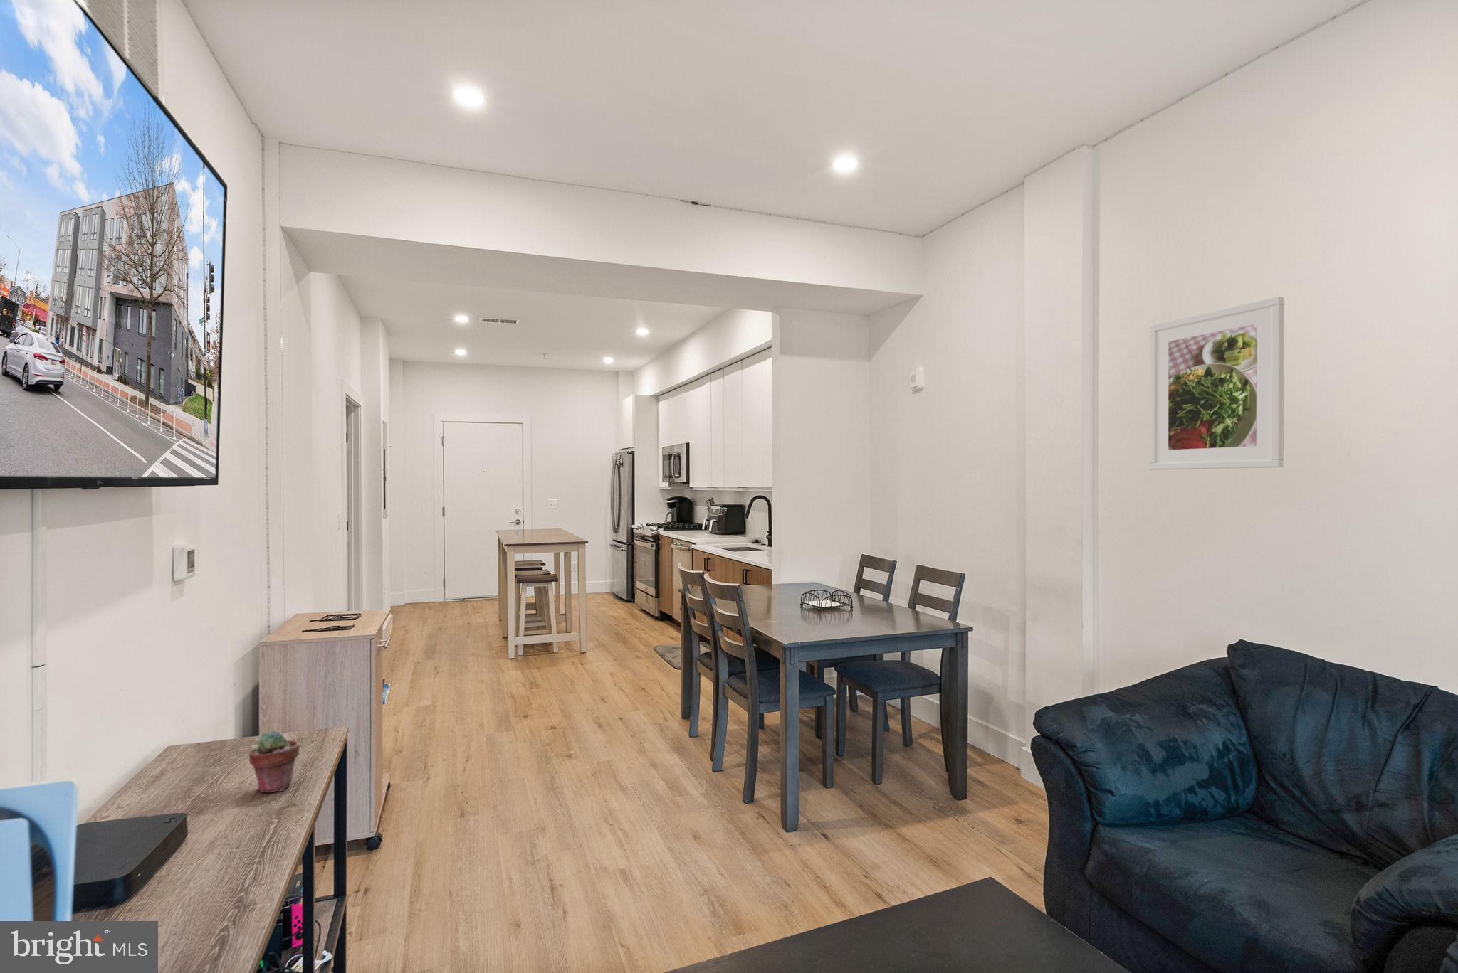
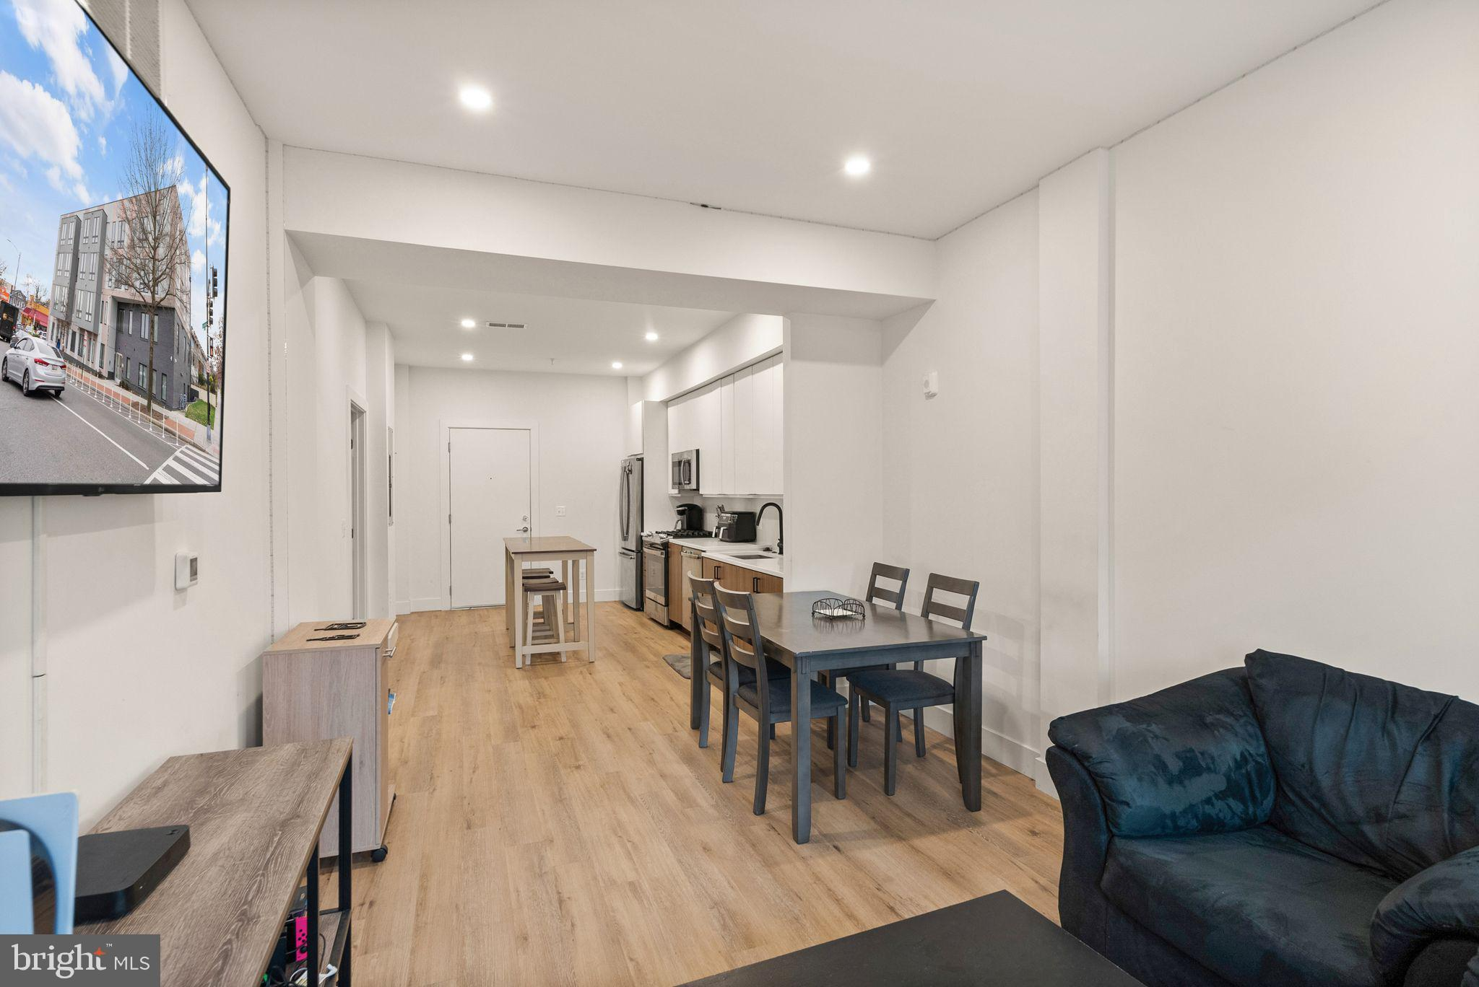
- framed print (1211, 391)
- potted succulent (274, 759)
